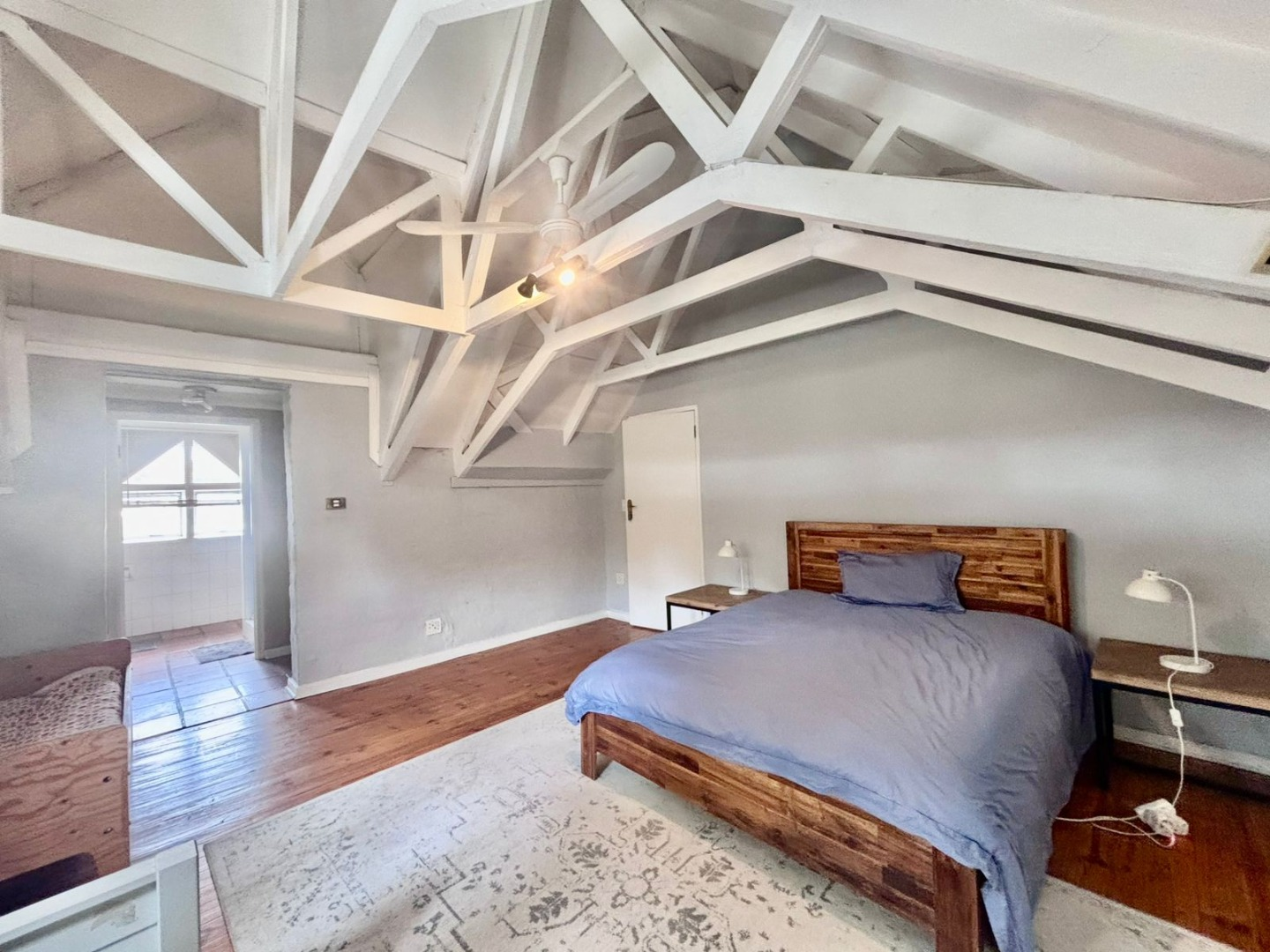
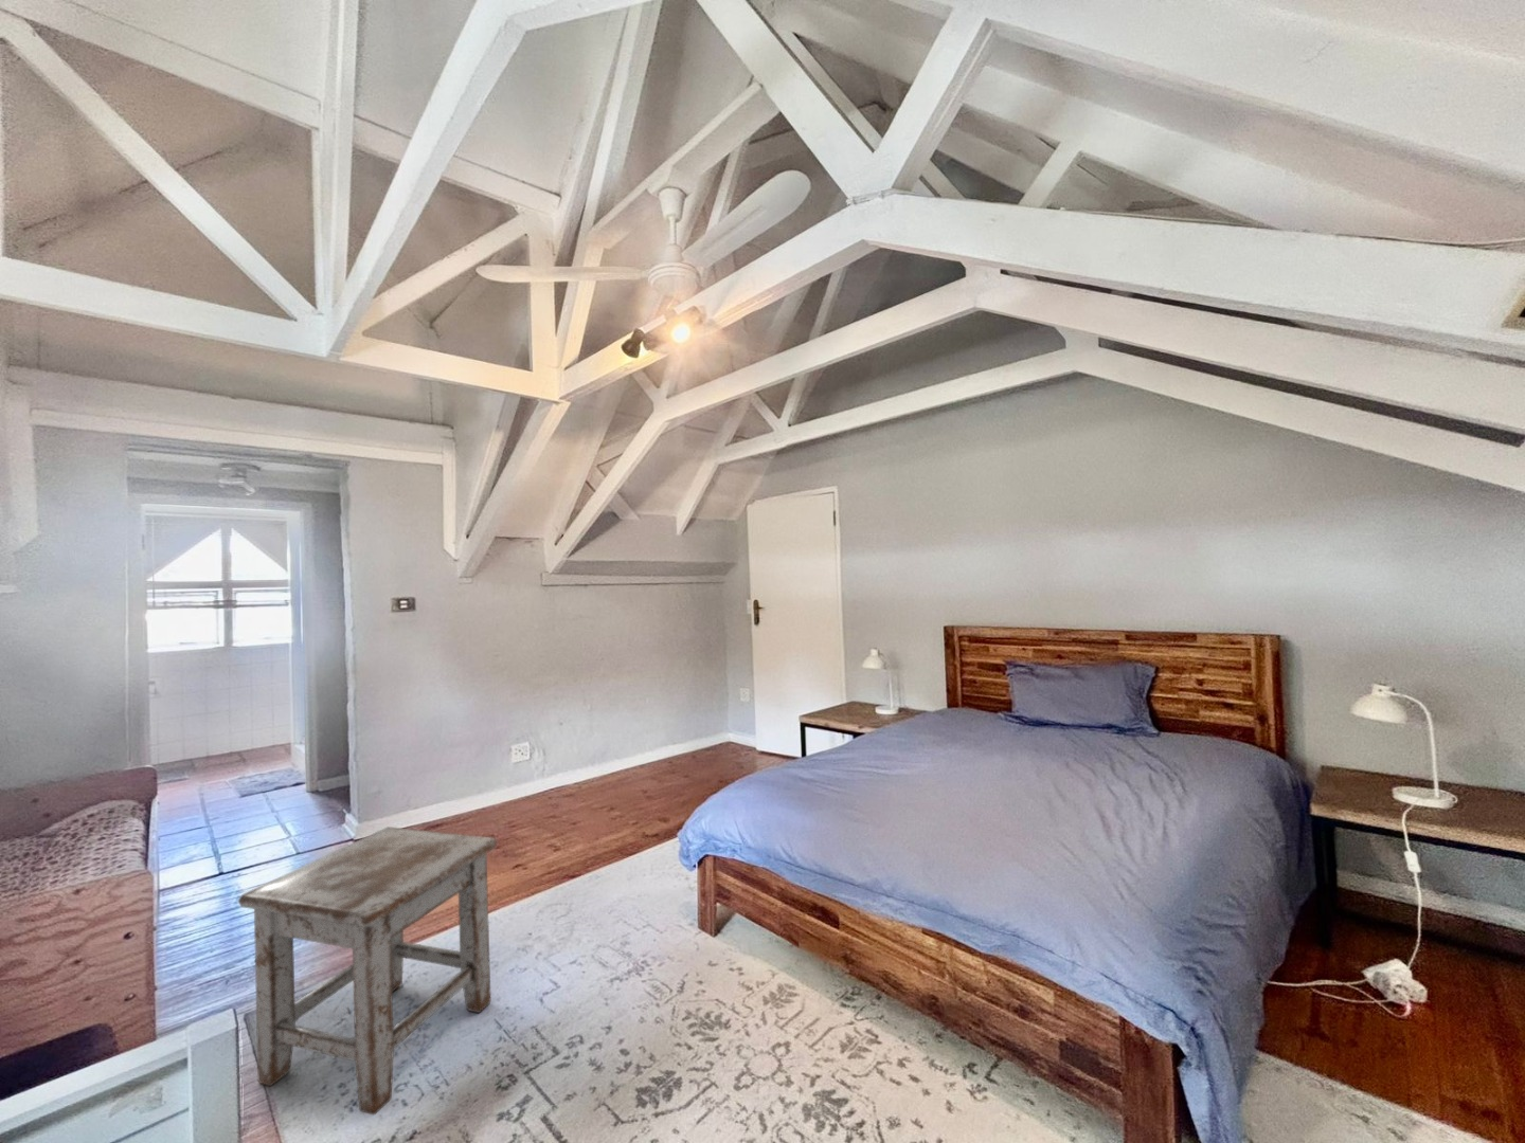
+ stool (382, 951)
